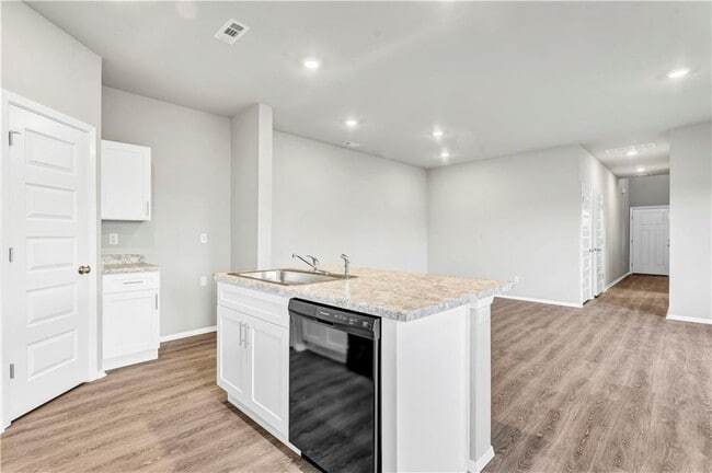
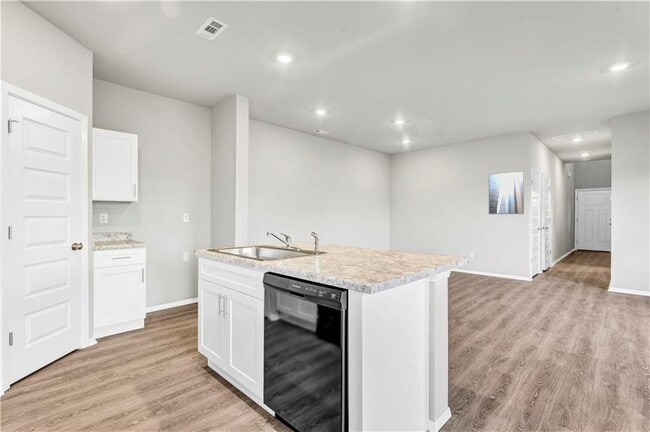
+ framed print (505, 193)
